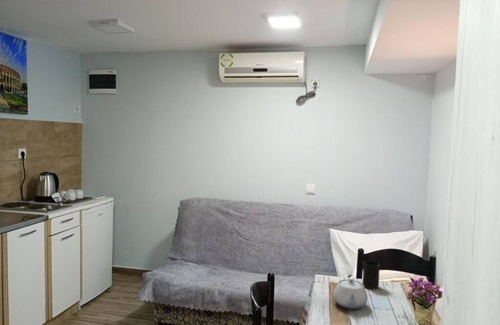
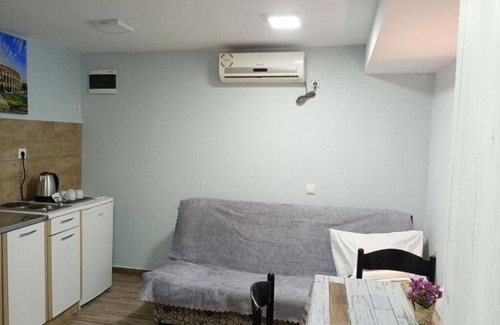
- teapot (351, 292)
- cup (371, 274)
